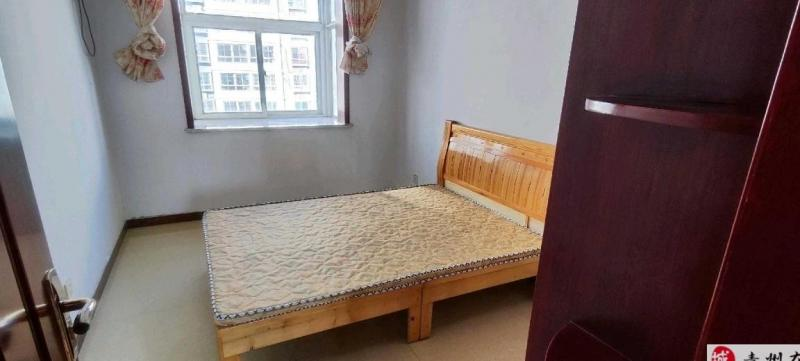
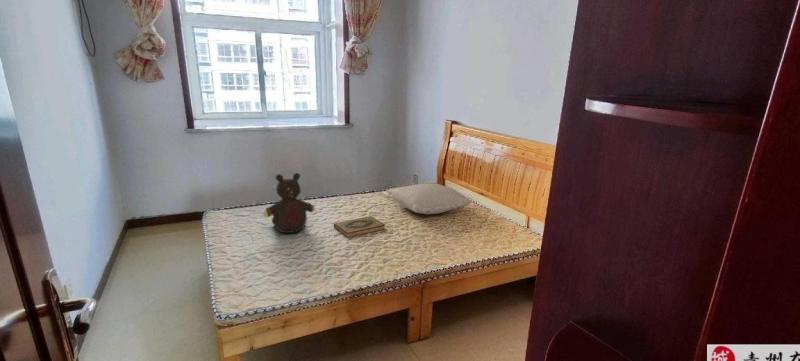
+ teddy bear (288, 200)
+ hardback book (359, 226)
+ pillow (427, 196)
